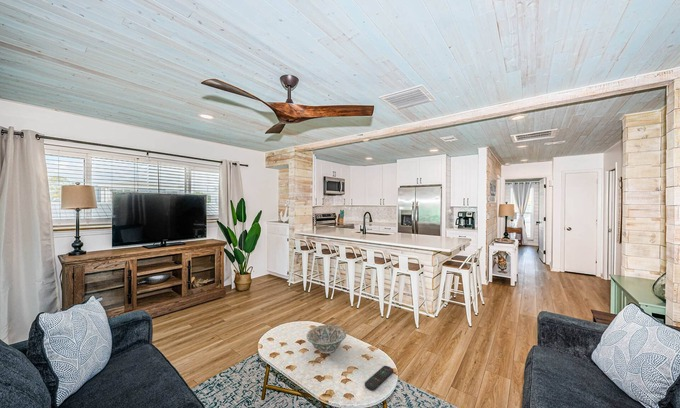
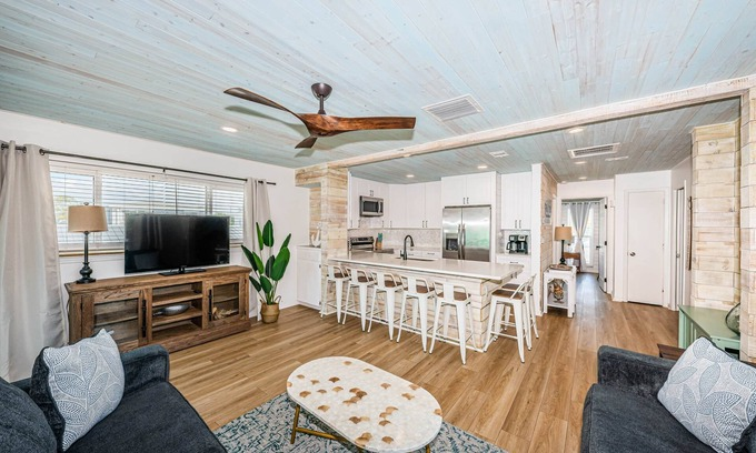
- remote control (379, 377)
- decorative bowl (326, 341)
